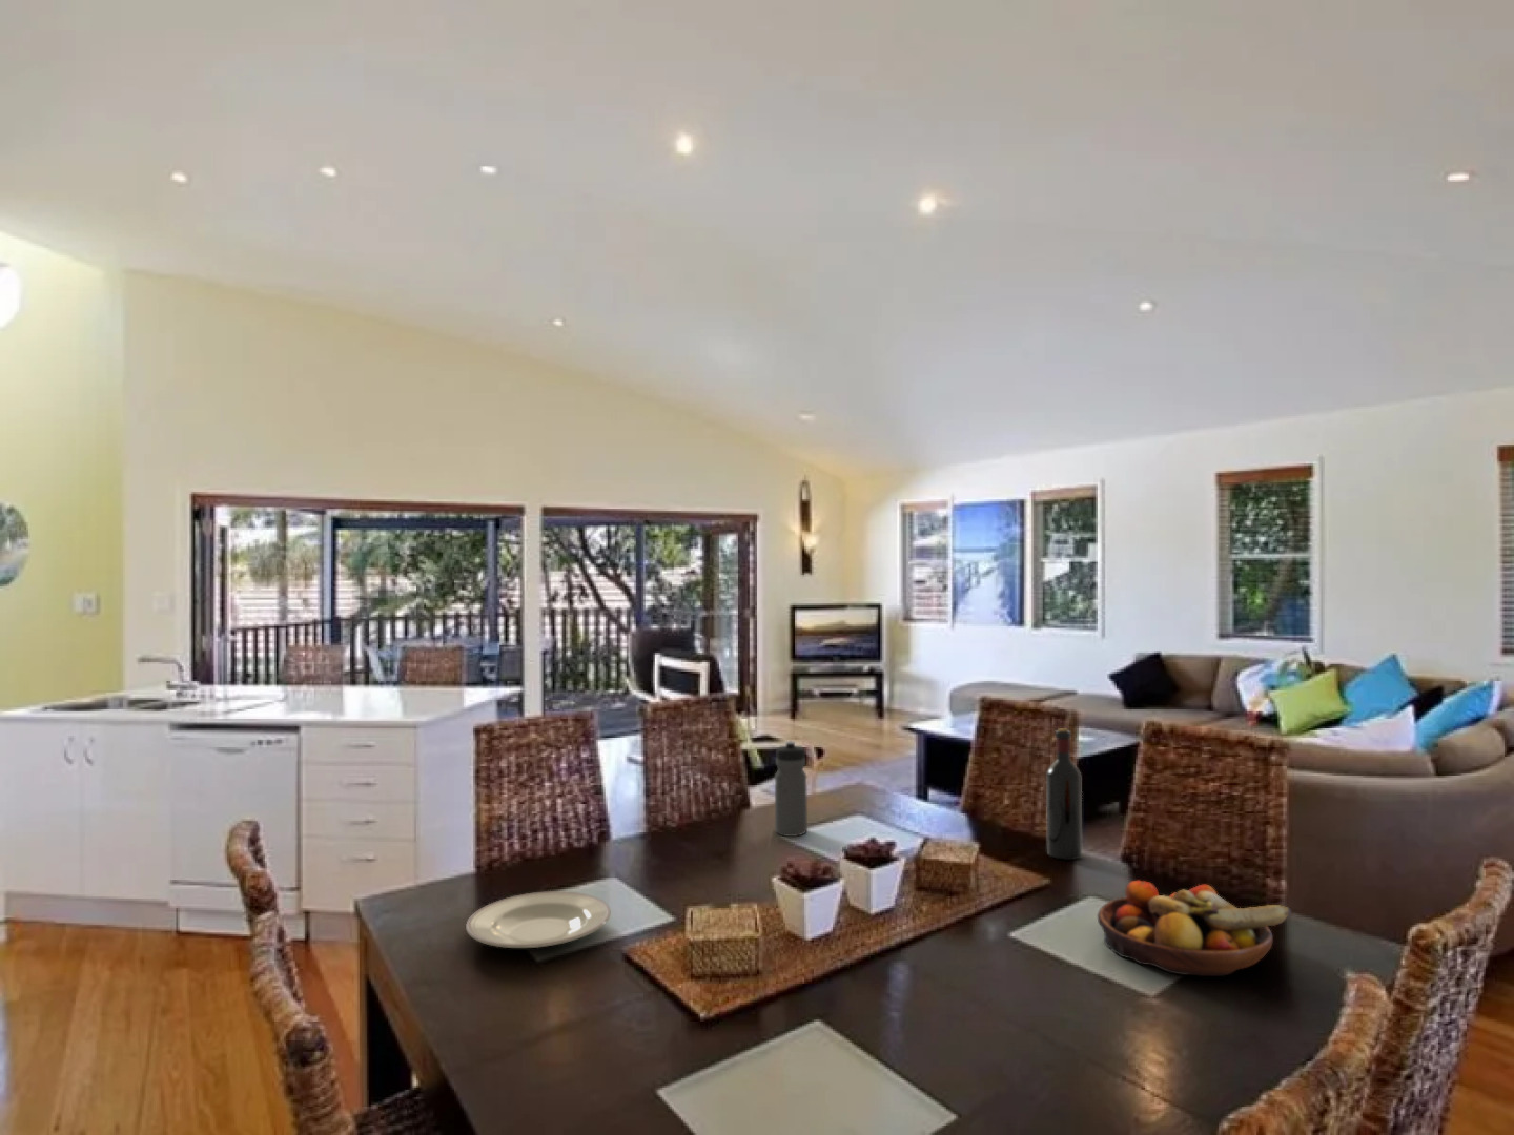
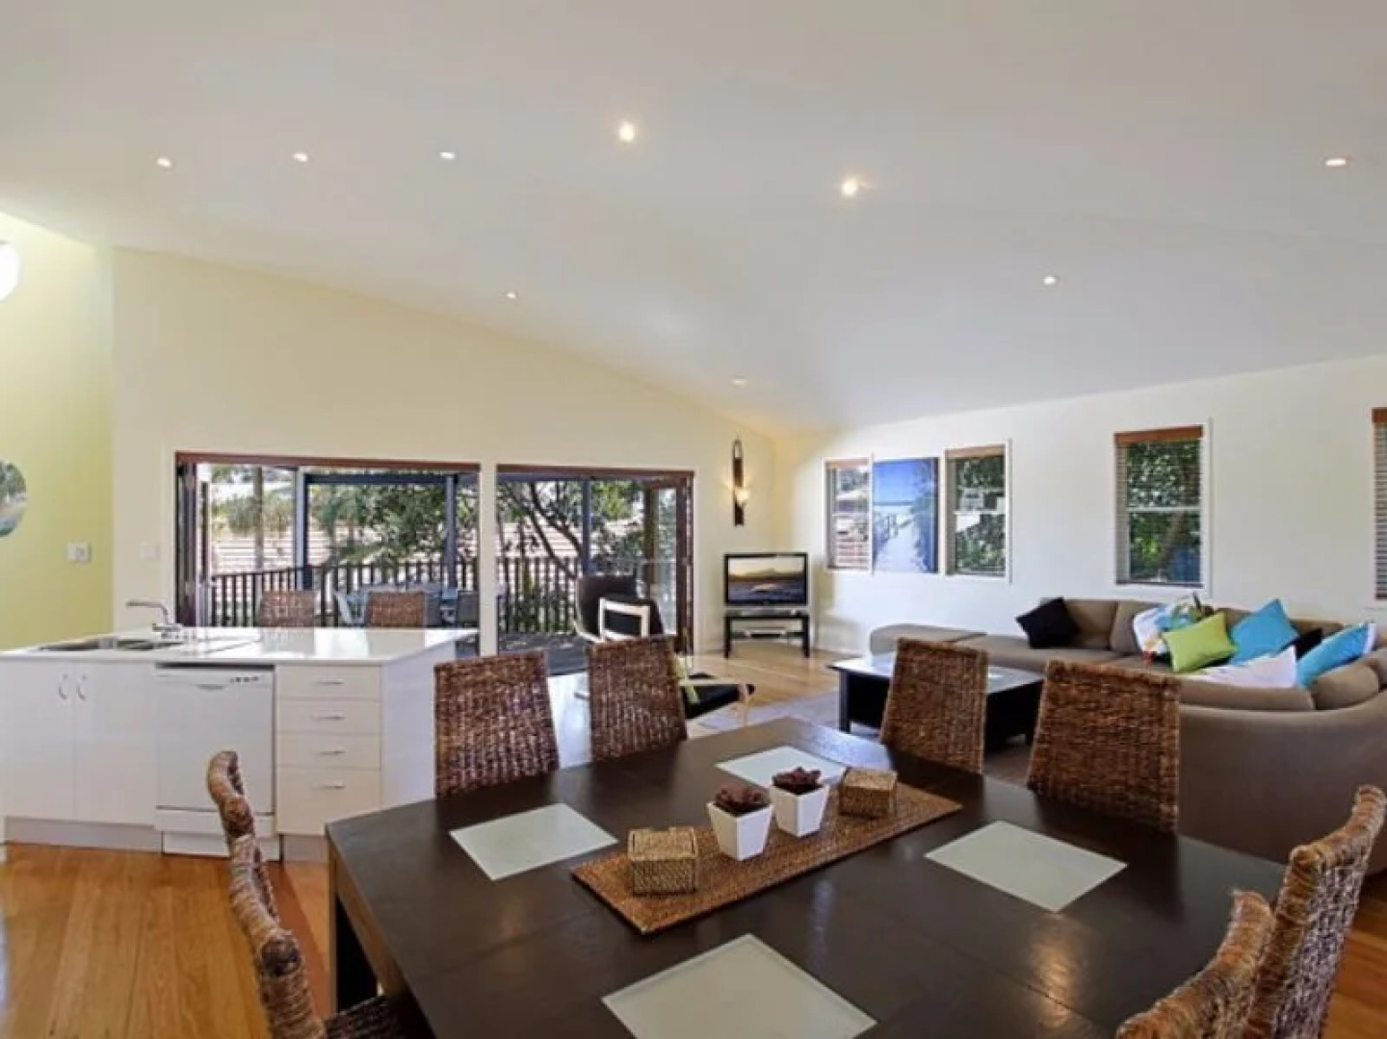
- plate (539, 925)
- wine bottle (1063, 792)
- fruit bowl (1184, 916)
- water bottle (790, 786)
